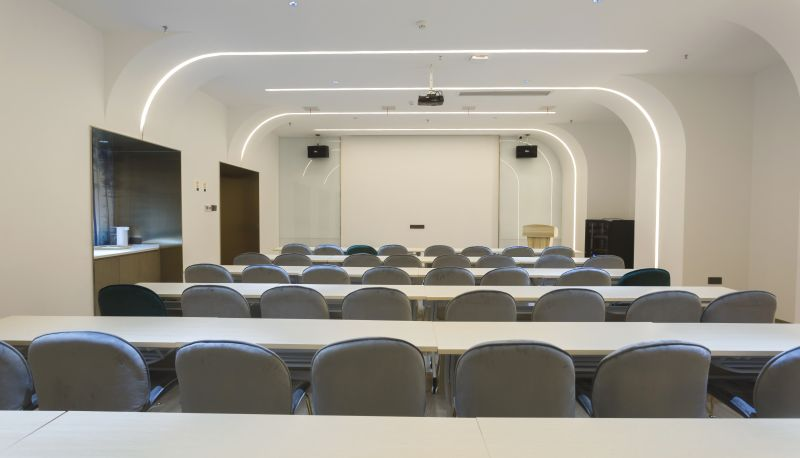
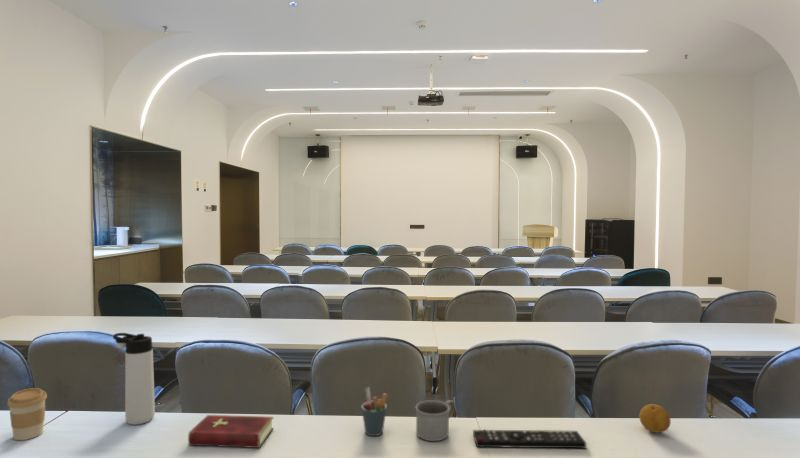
+ coffee cup (27, 413)
+ fruit (654, 418)
+ remote control (527, 437)
+ mug (434, 419)
+ hardcover book (232, 430)
+ pen holder (374, 411)
+ thermos bottle (133, 377)
